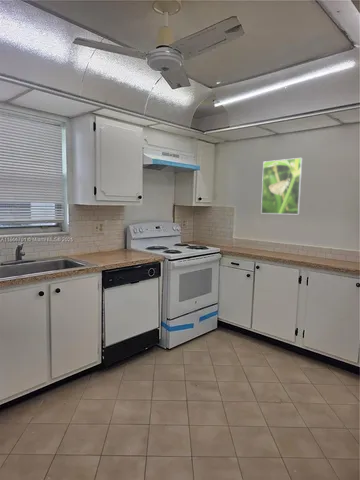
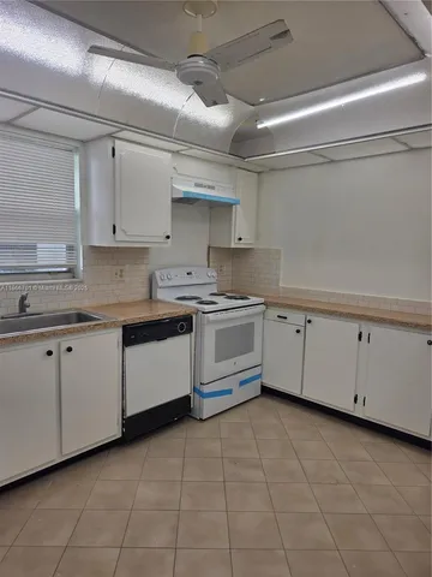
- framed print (280, 187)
